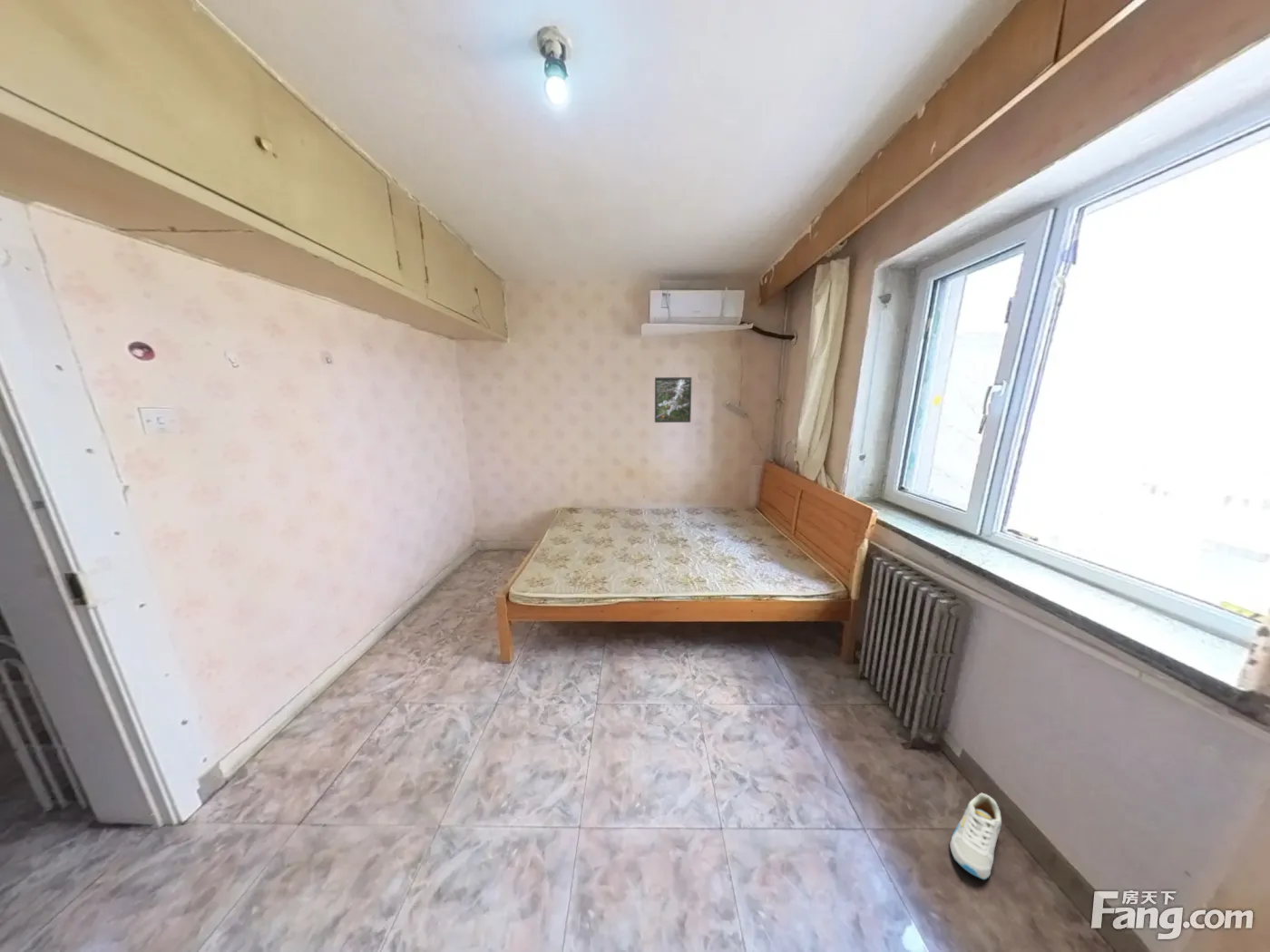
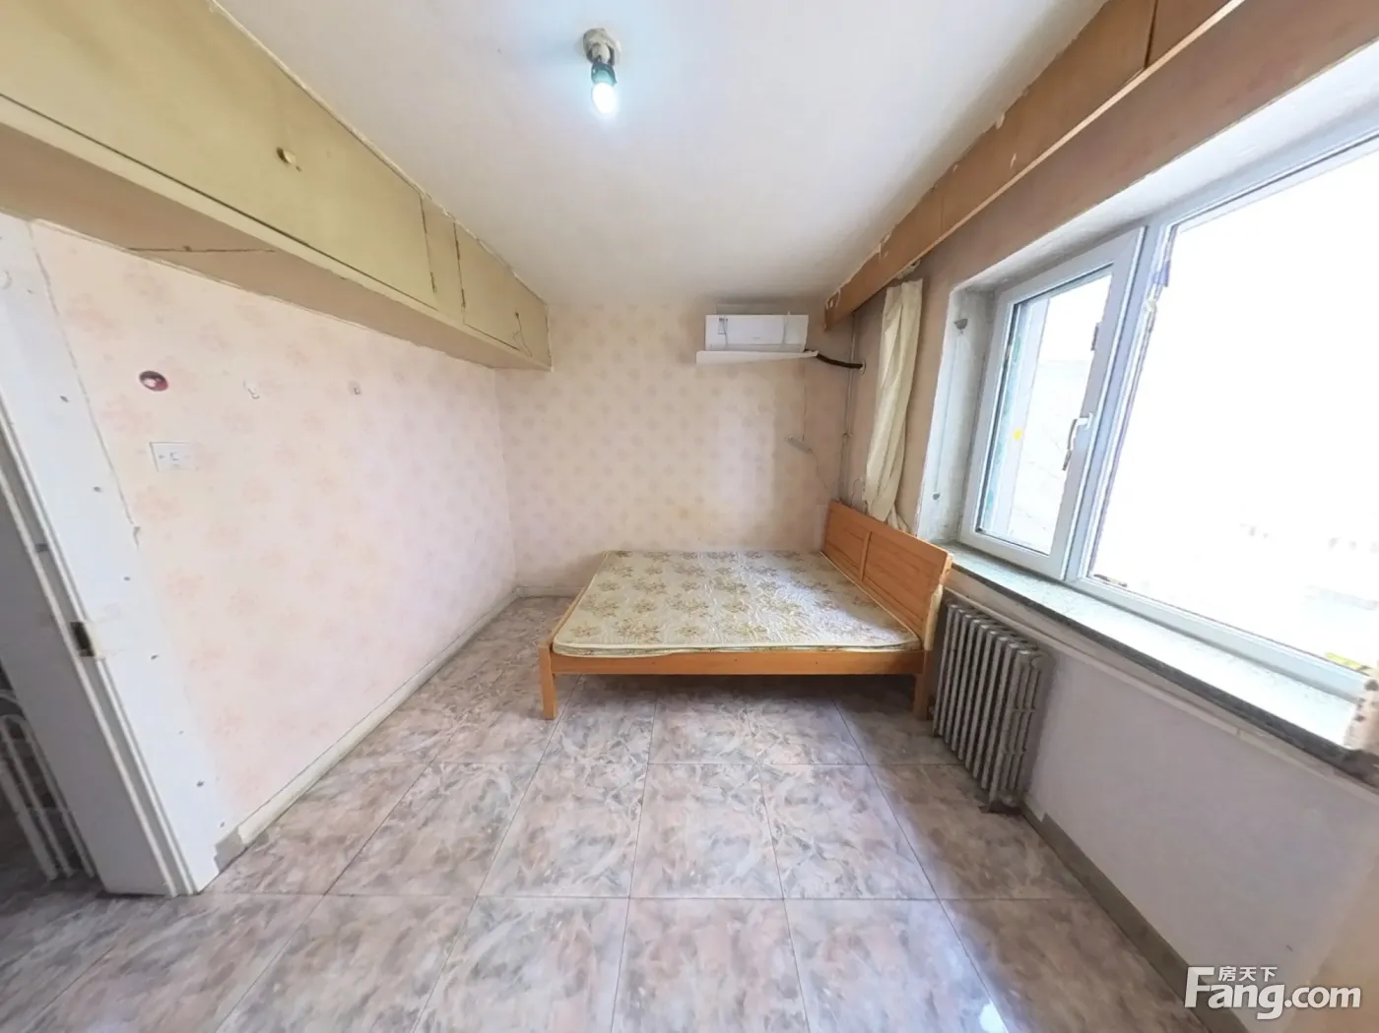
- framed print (672, 400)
- sneaker (979, 833)
